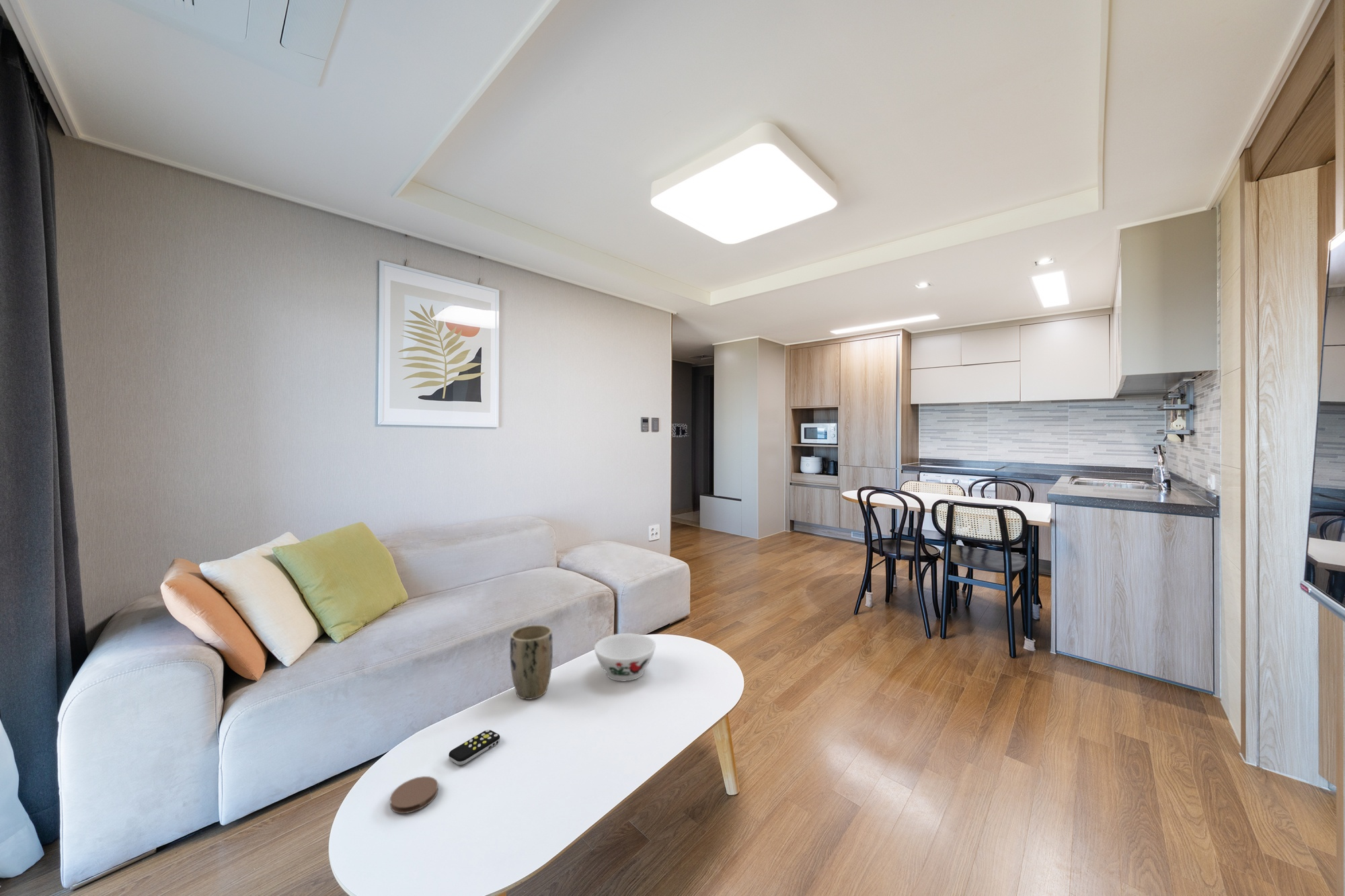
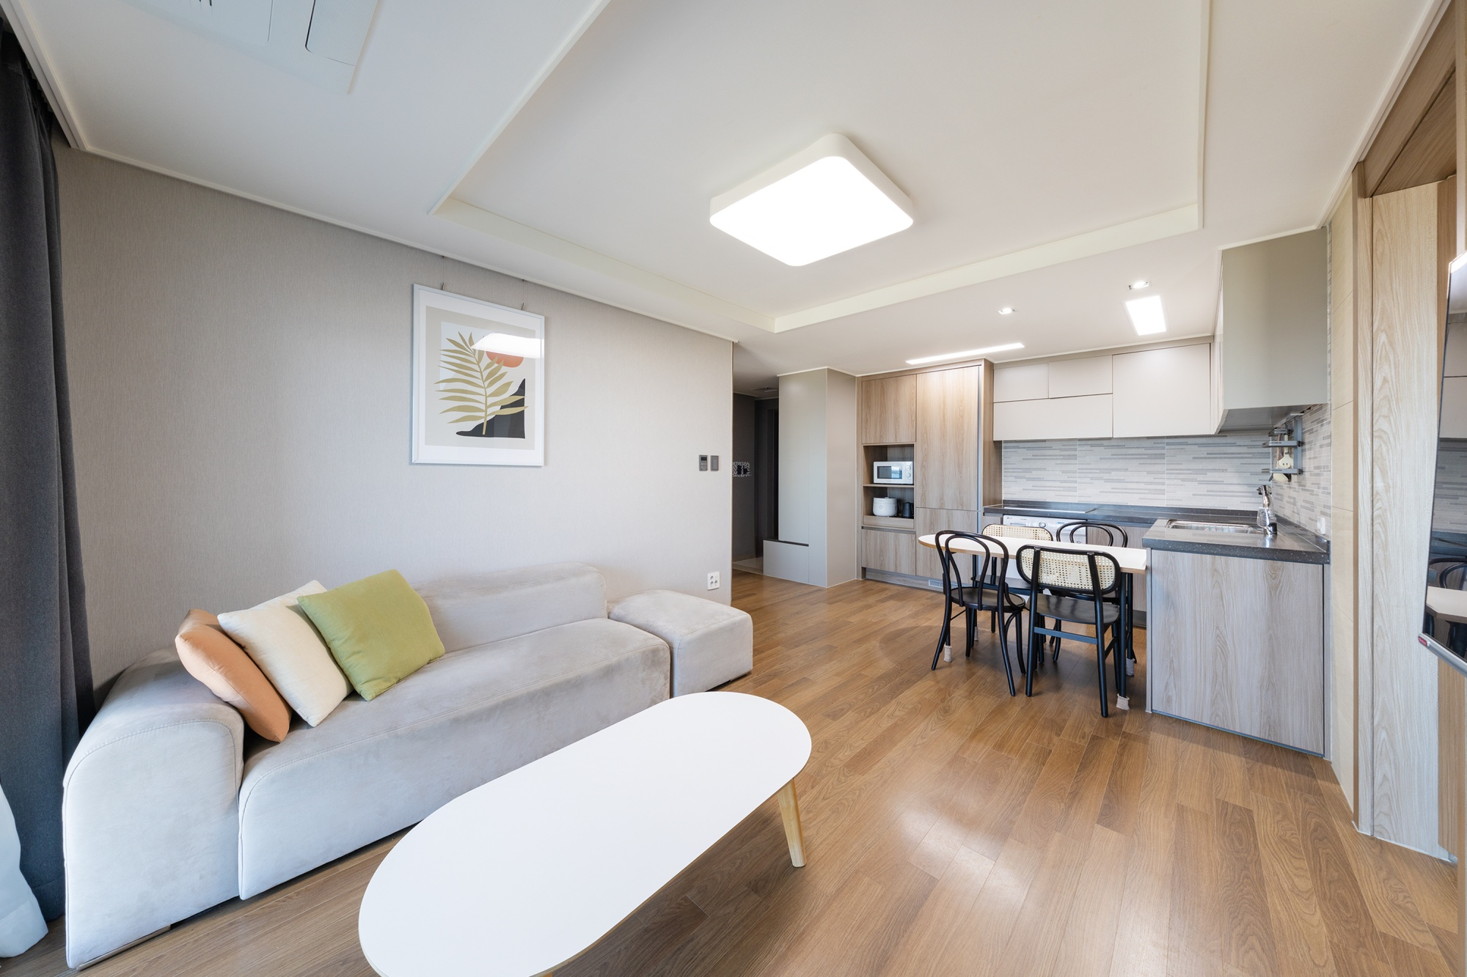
- bowl (625, 658)
- remote control (475, 746)
- coaster (414, 794)
- plant pot (531, 662)
